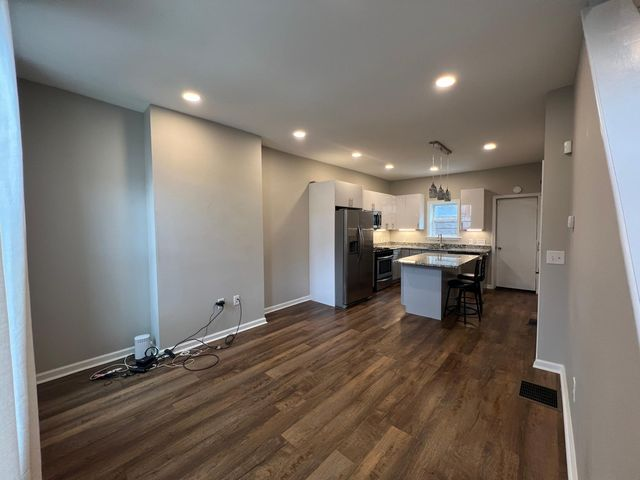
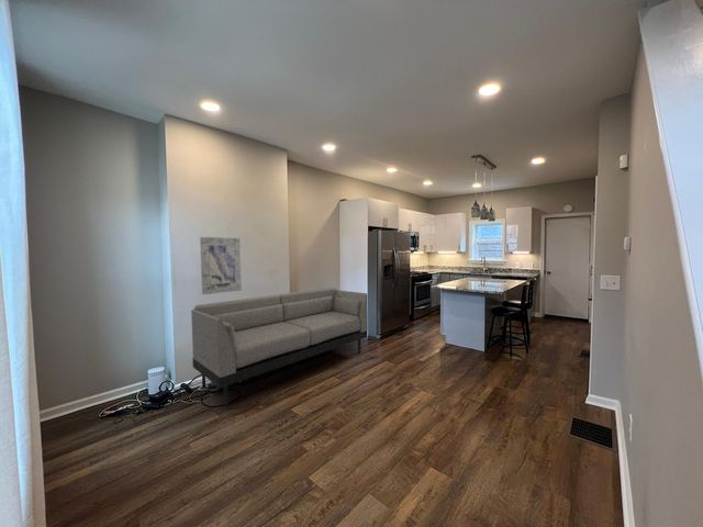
+ wall art (221, 265)
+ sofa (292, 333)
